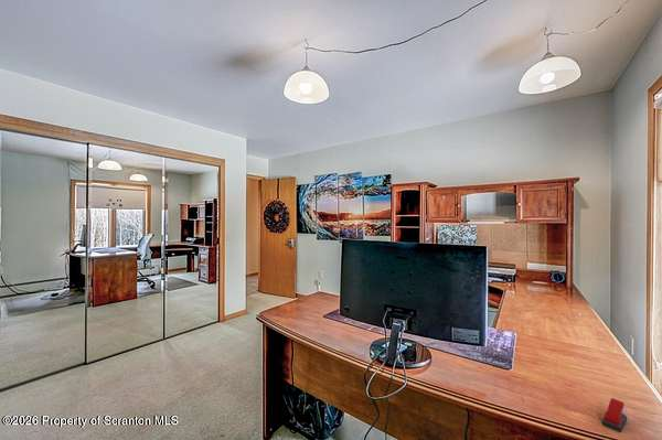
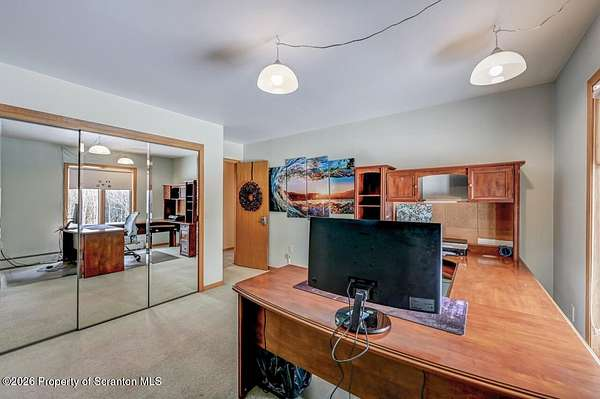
- stapler (615, 412)
